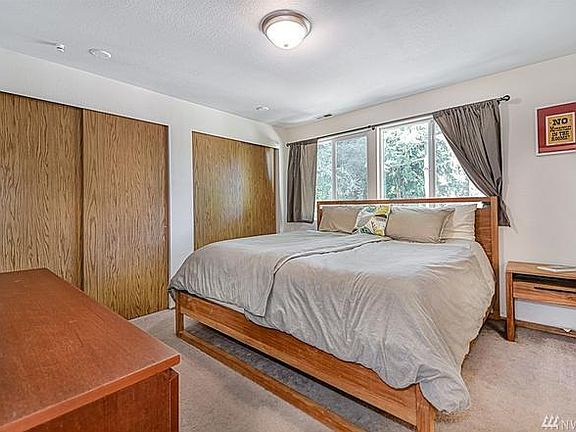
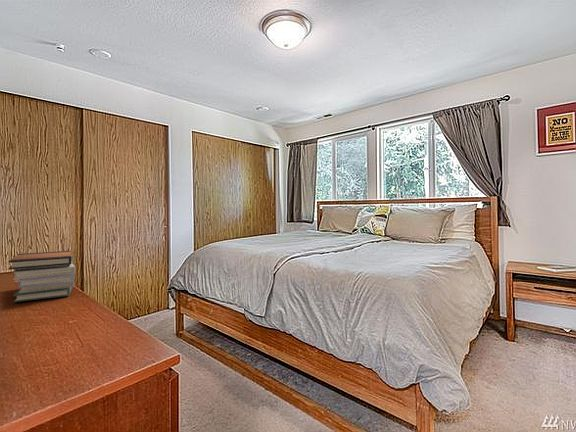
+ book stack (45, 273)
